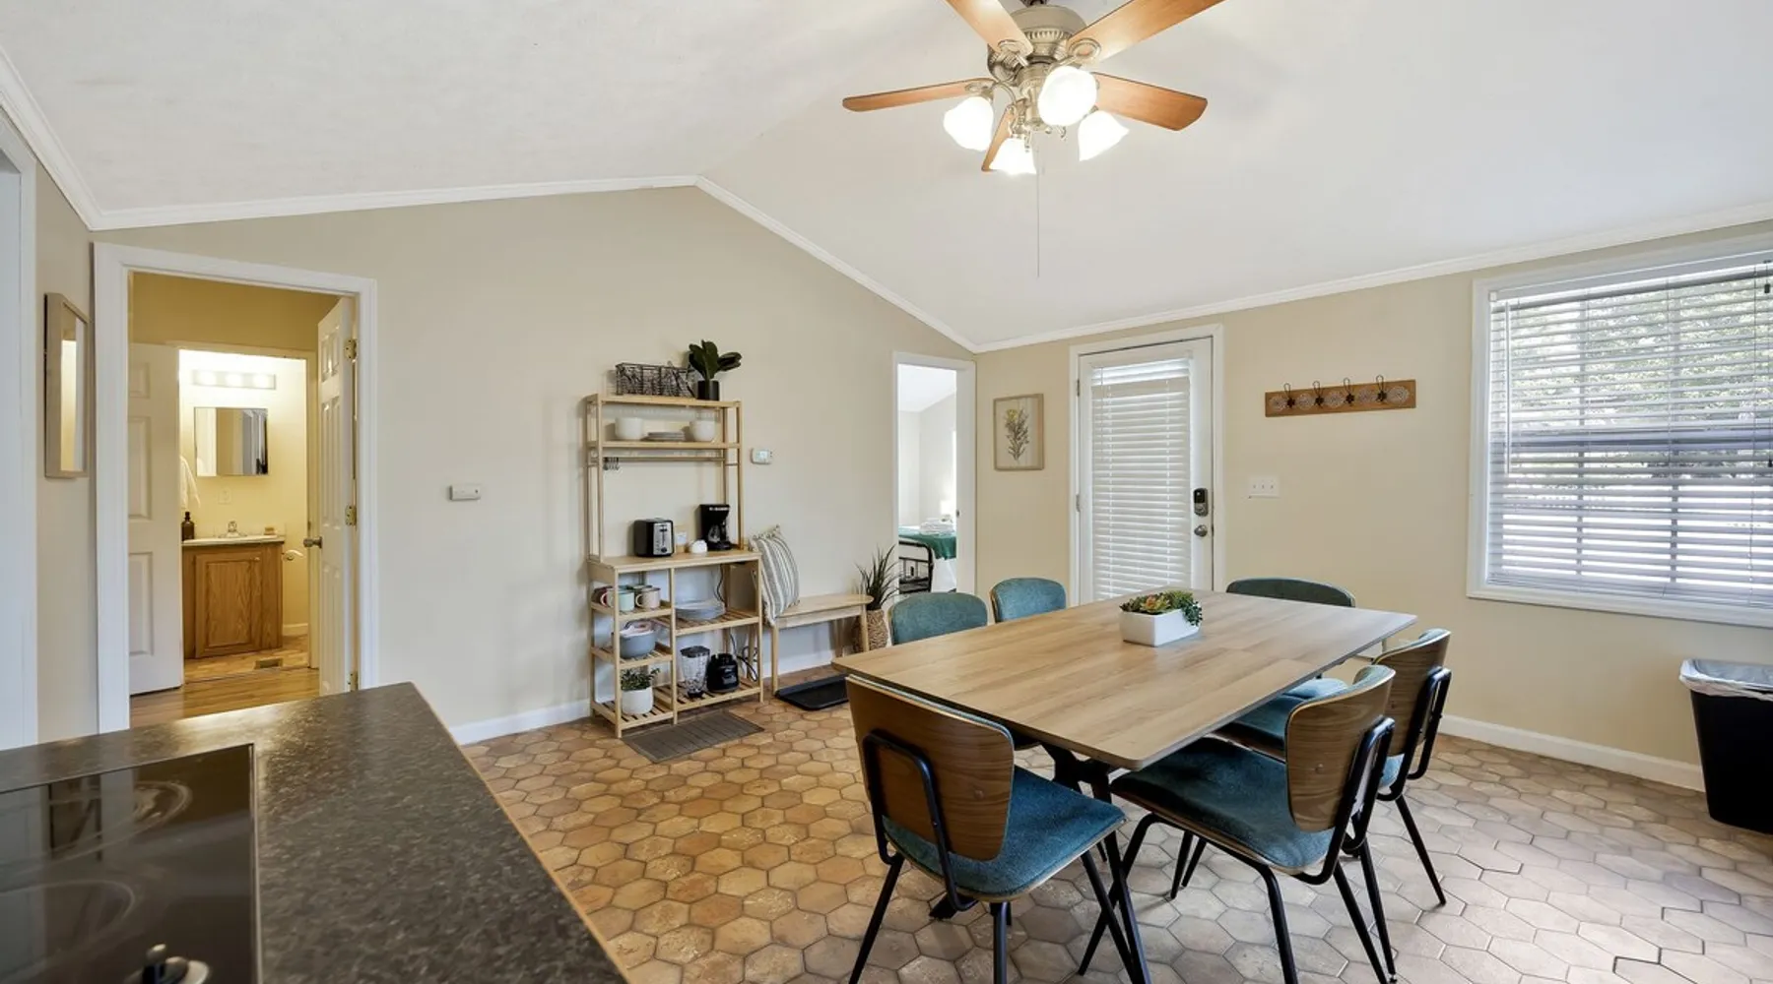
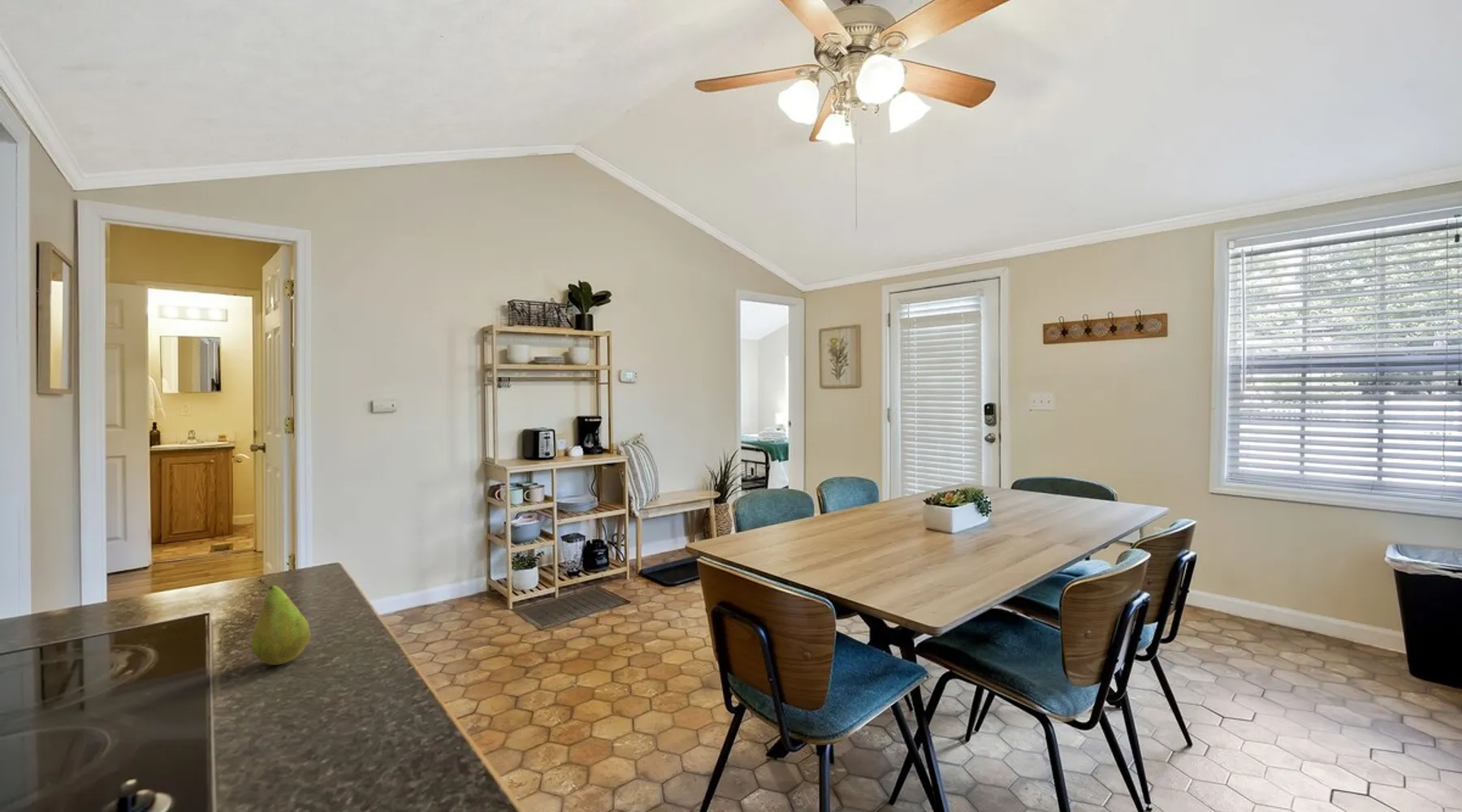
+ fruit (281, 618)
